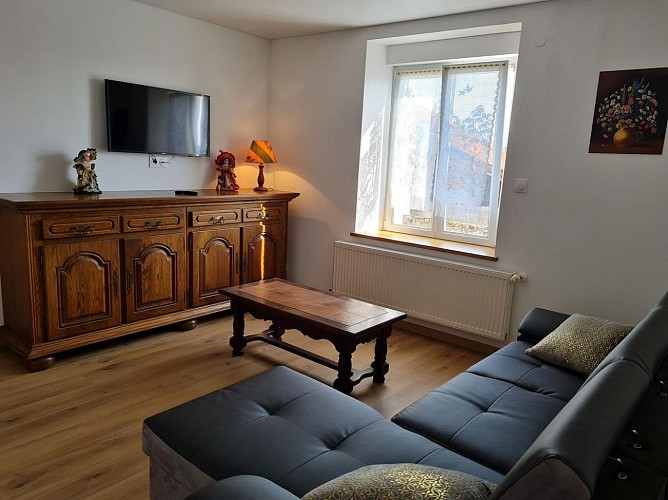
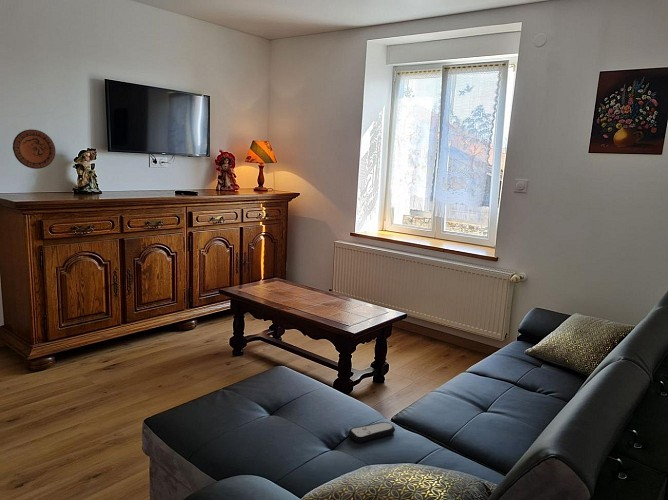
+ remote control (372, 431)
+ decorative plate (34, 149)
